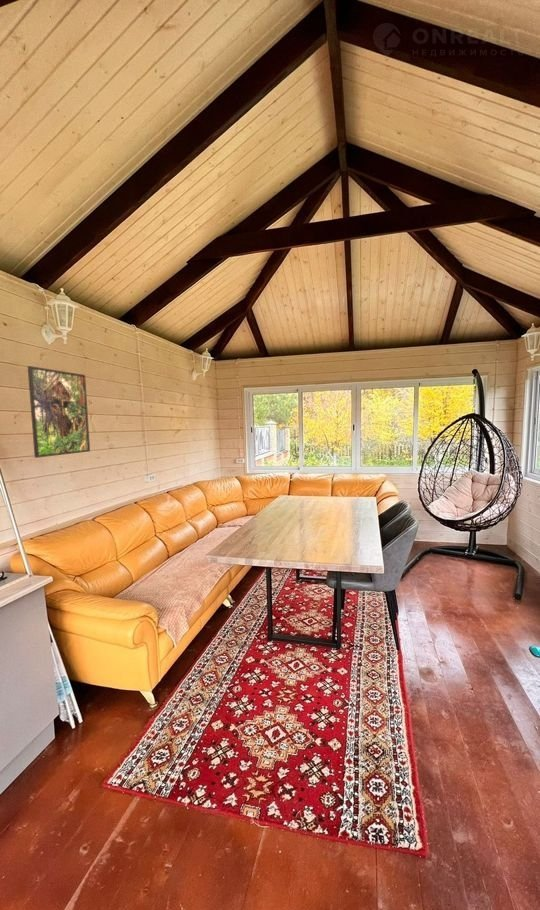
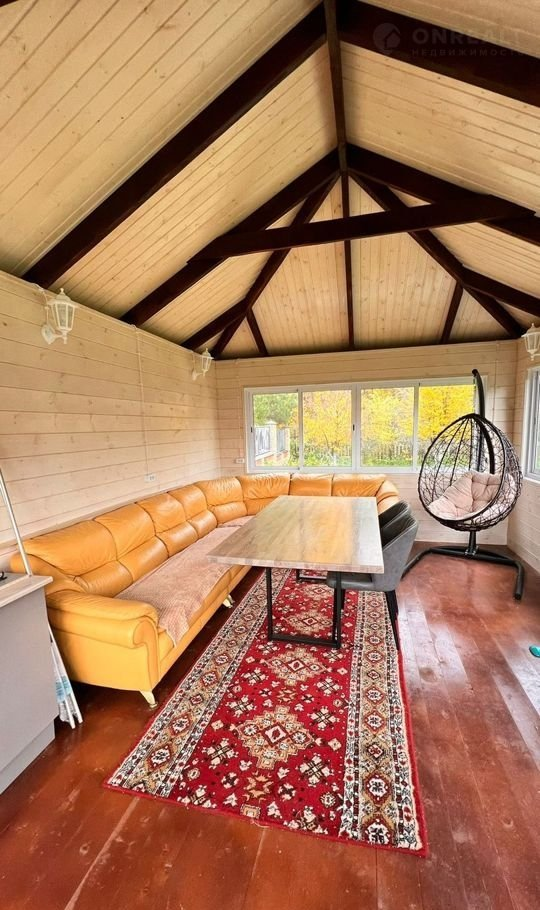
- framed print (61, 412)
